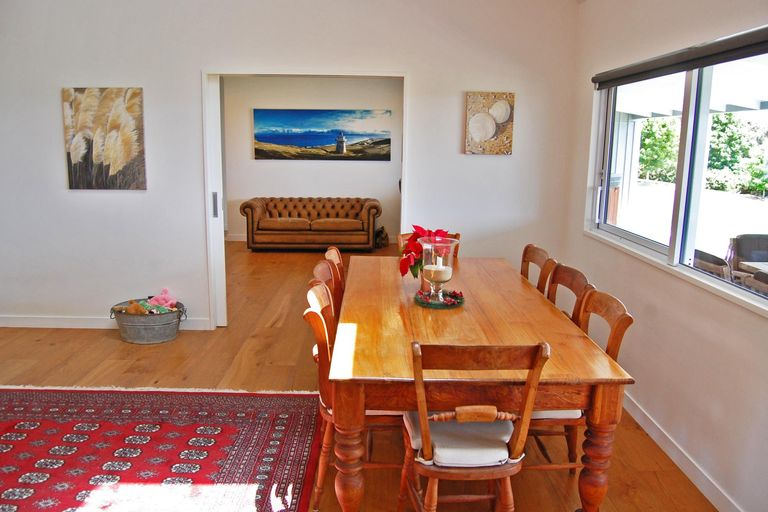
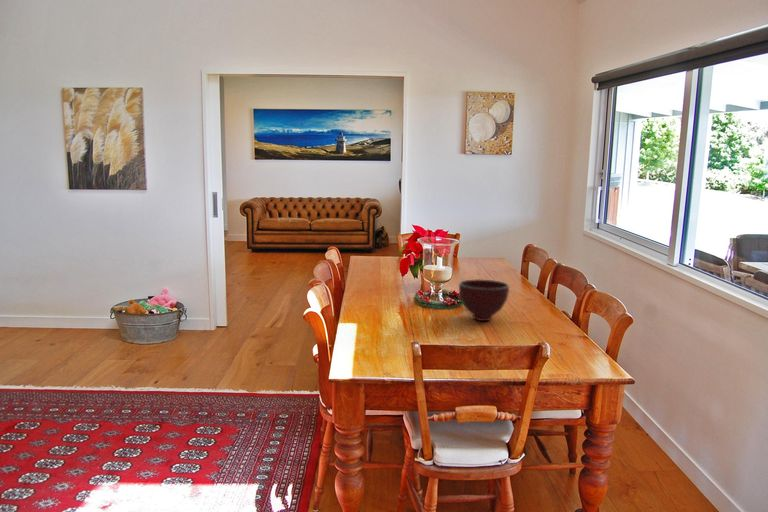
+ bowl (483, 301)
